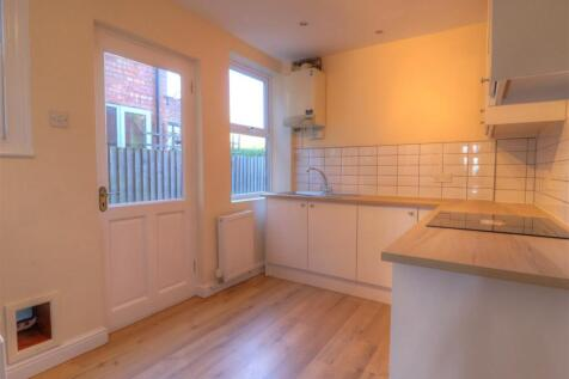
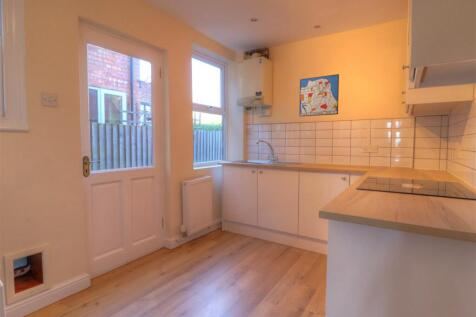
+ wall art (318, 96)
